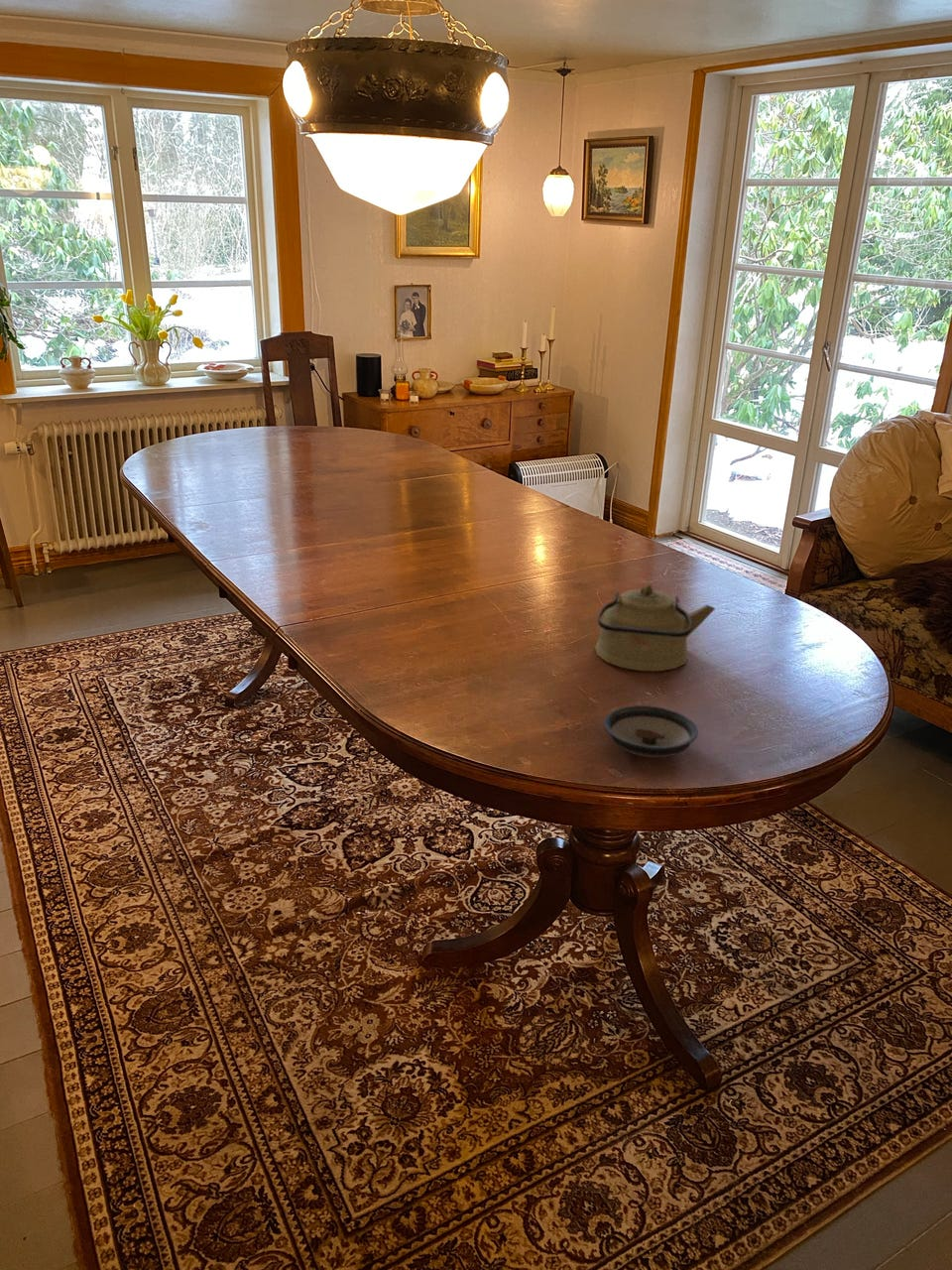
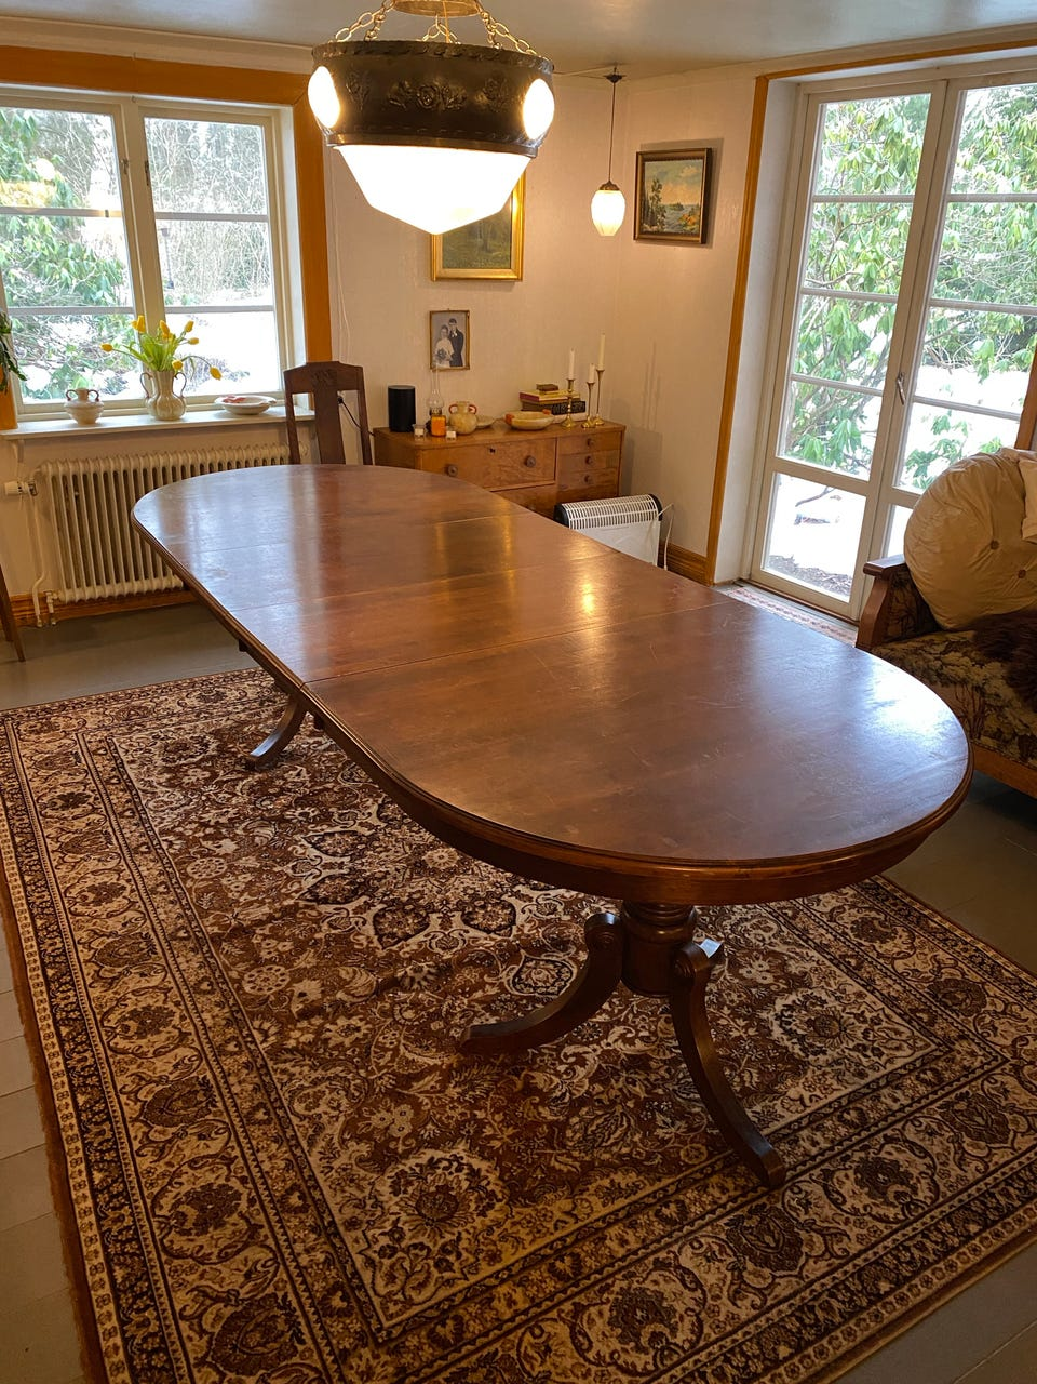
- kettle (654, 620)
- saucer (649, 735)
